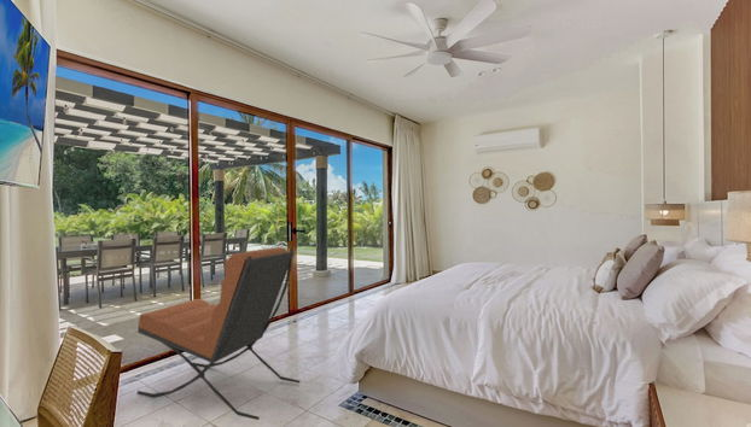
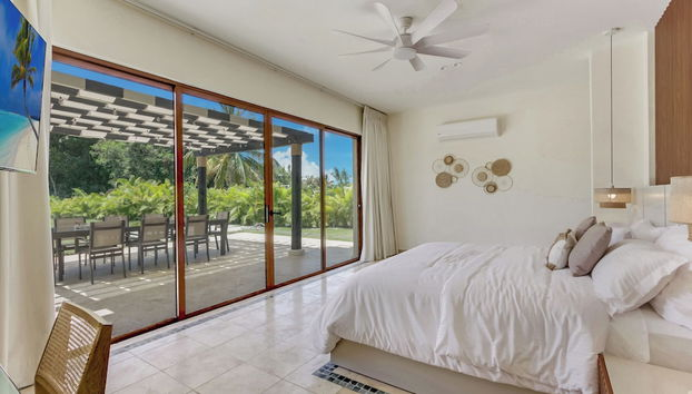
- lounge chair (220, 317)
